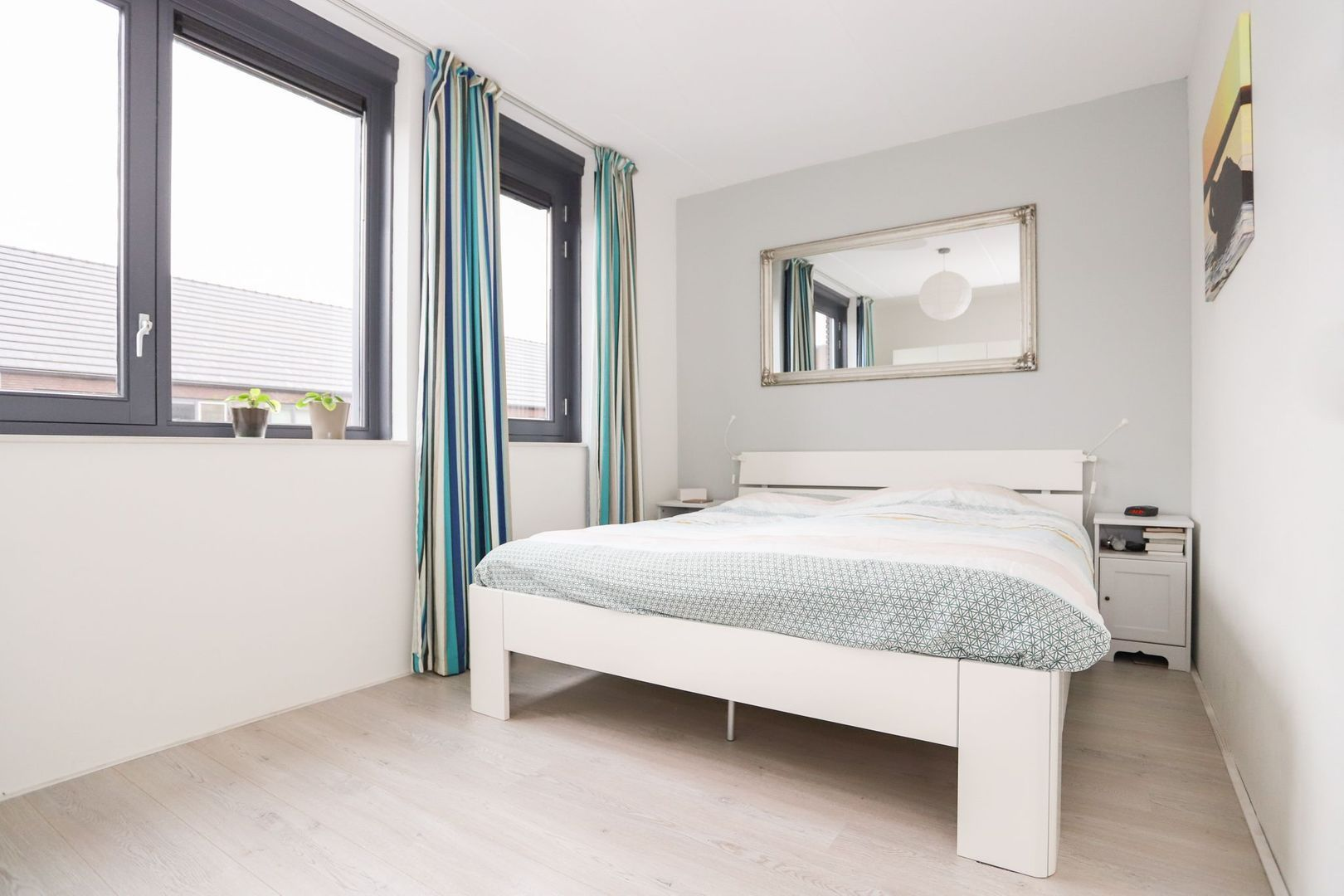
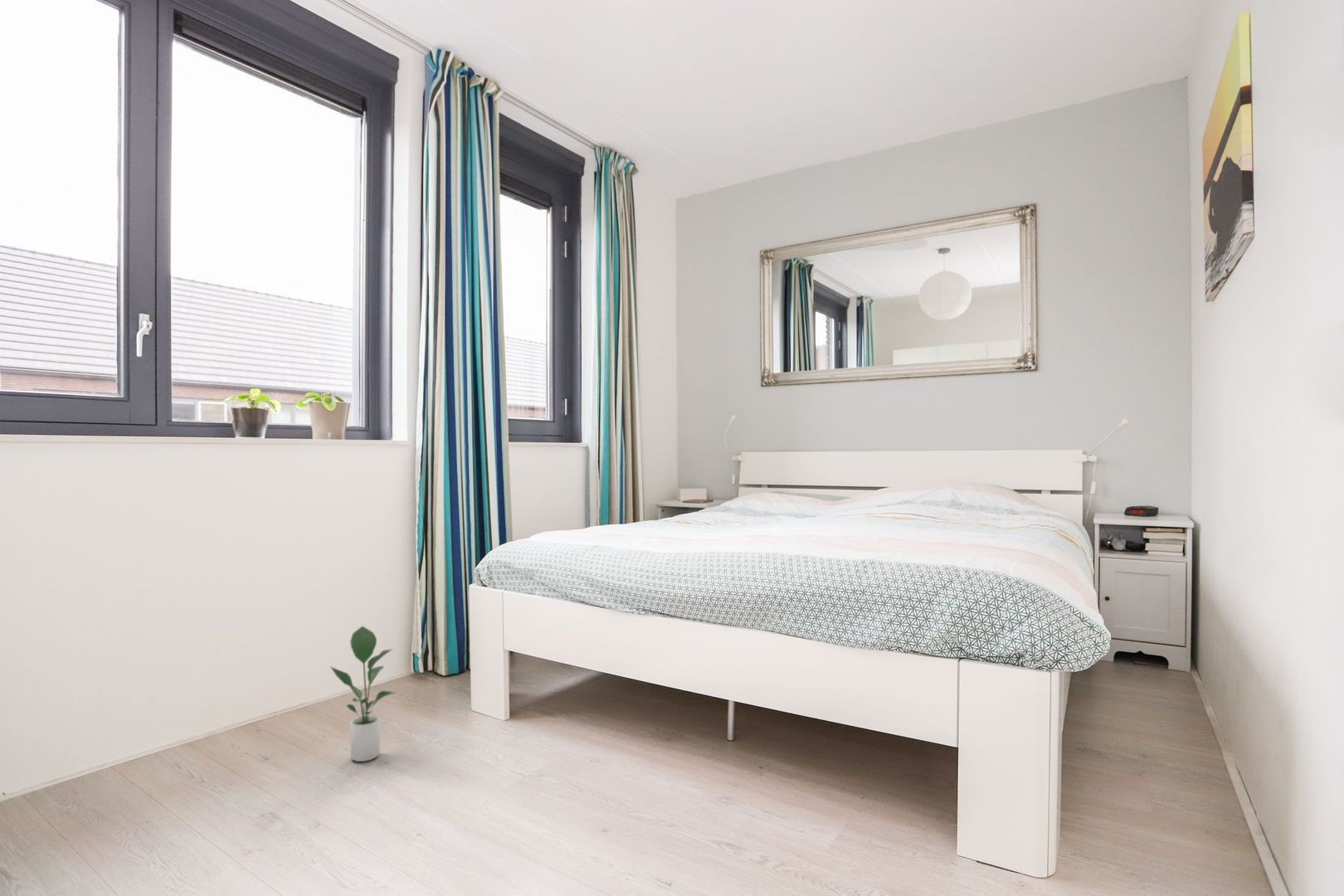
+ potted plant (362, 695)
